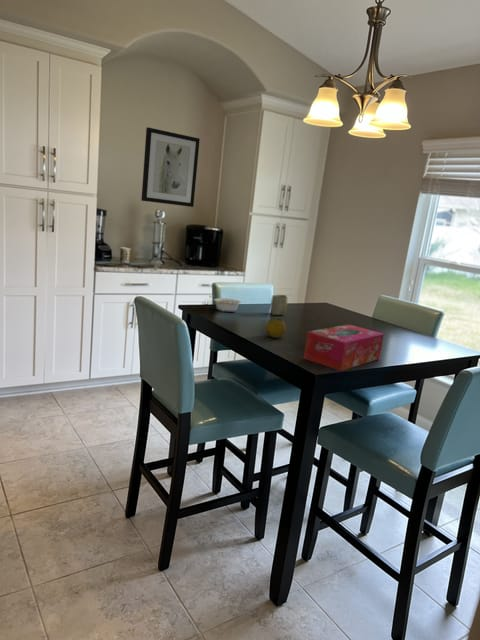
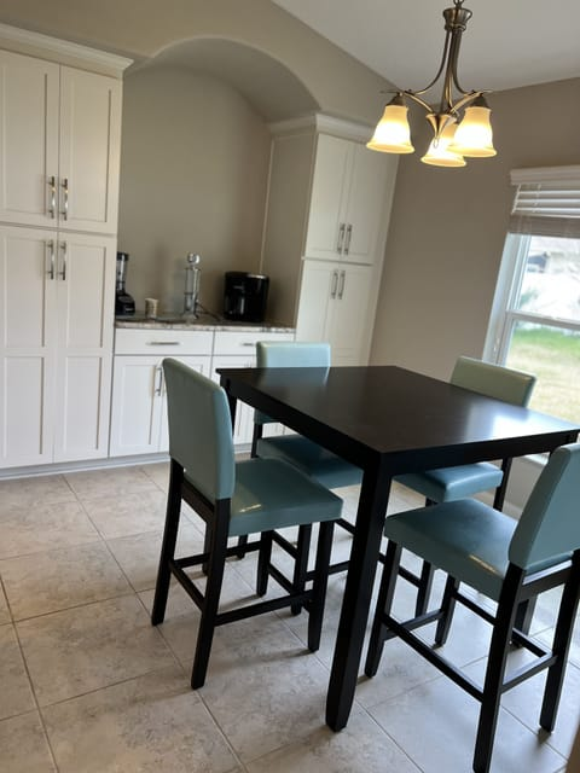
- wall art (170, 169)
- fruit (275, 327)
- legume (226, 304)
- cup (278, 304)
- tissue box (344, 345)
